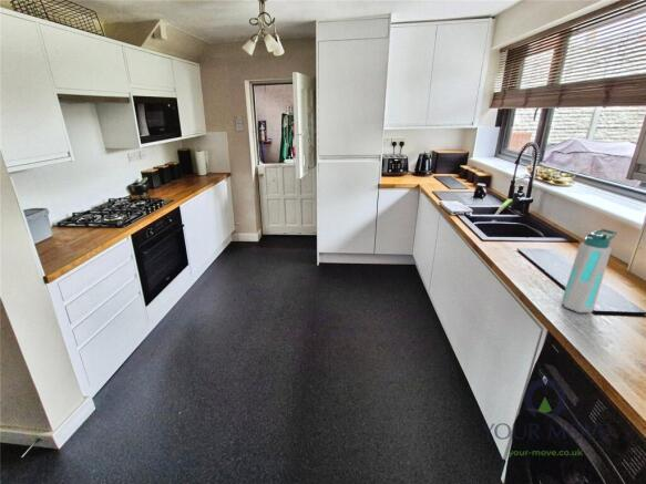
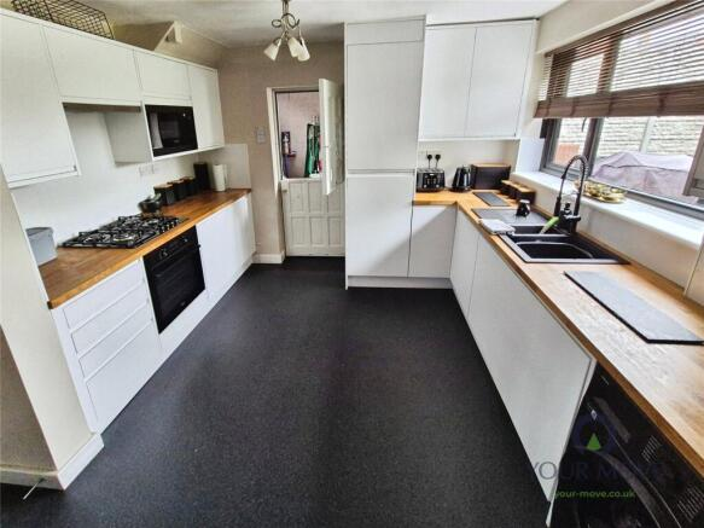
- water bottle (588, 270)
